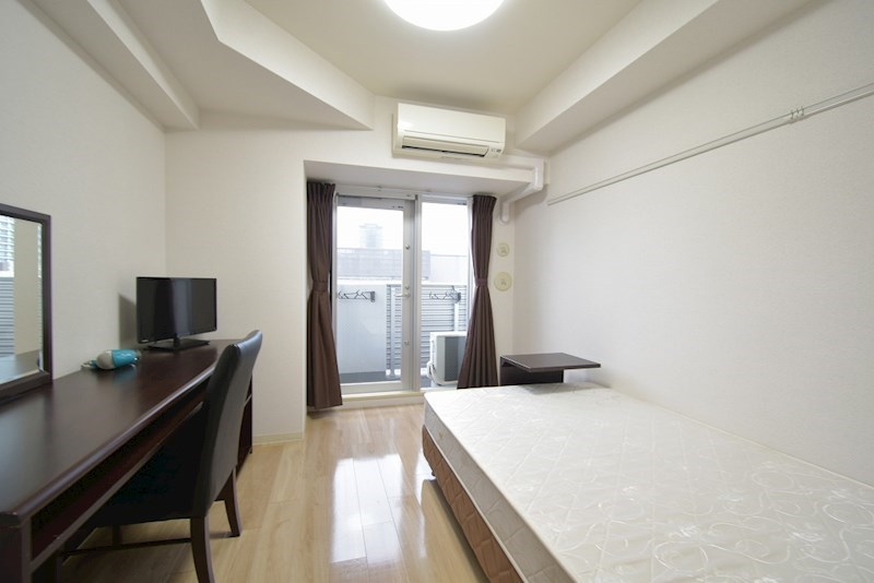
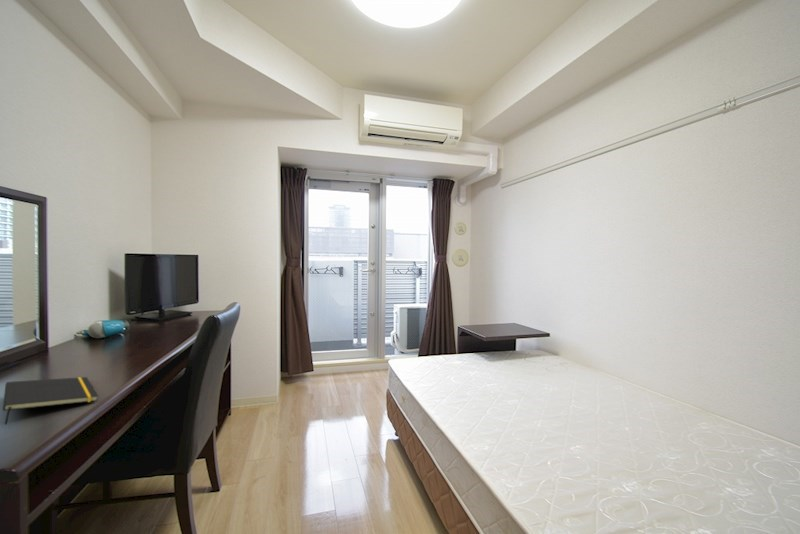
+ notepad (51, 391)
